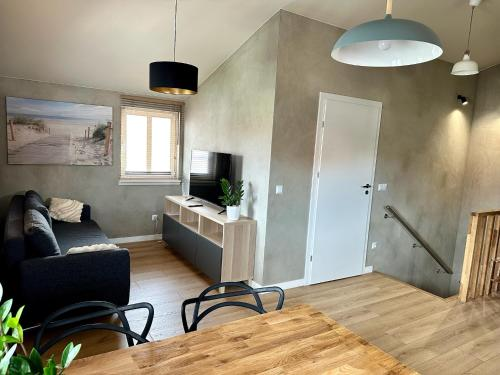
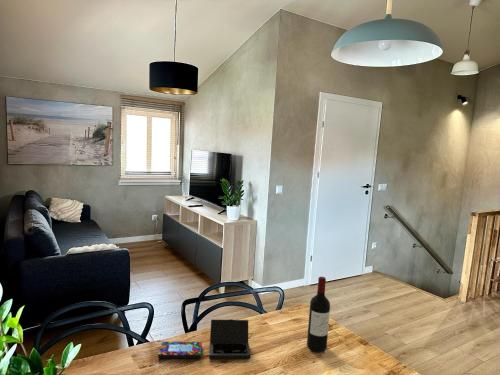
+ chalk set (210, 337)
+ wine bottle (319, 312)
